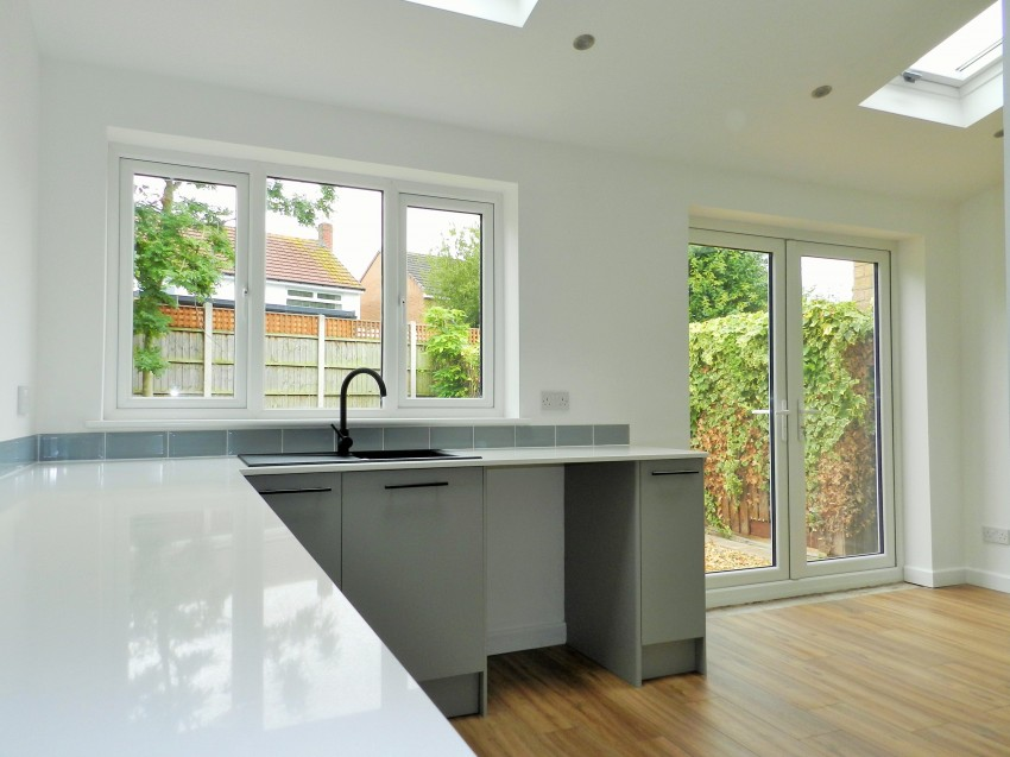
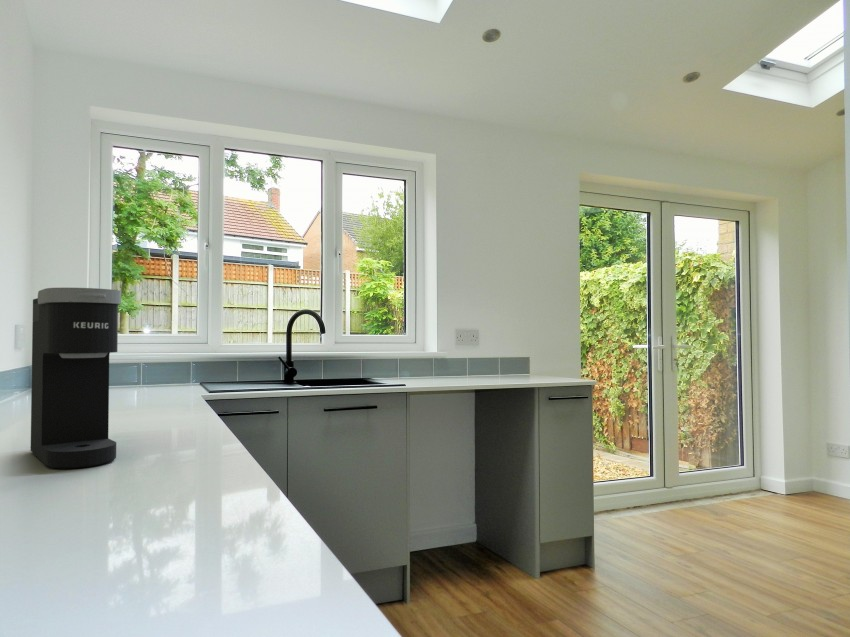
+ coffee maker (73, 373)
